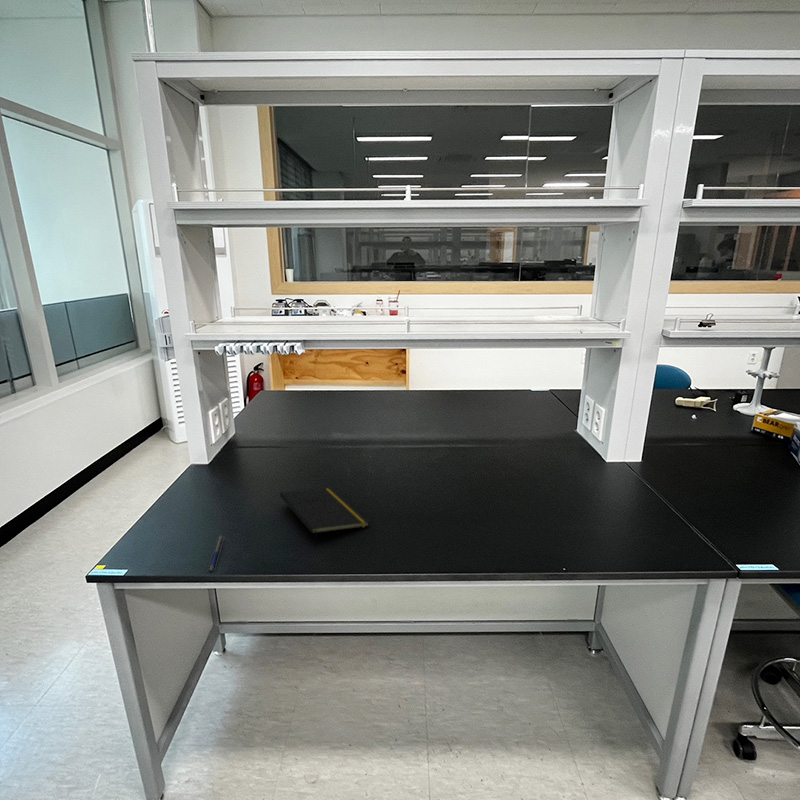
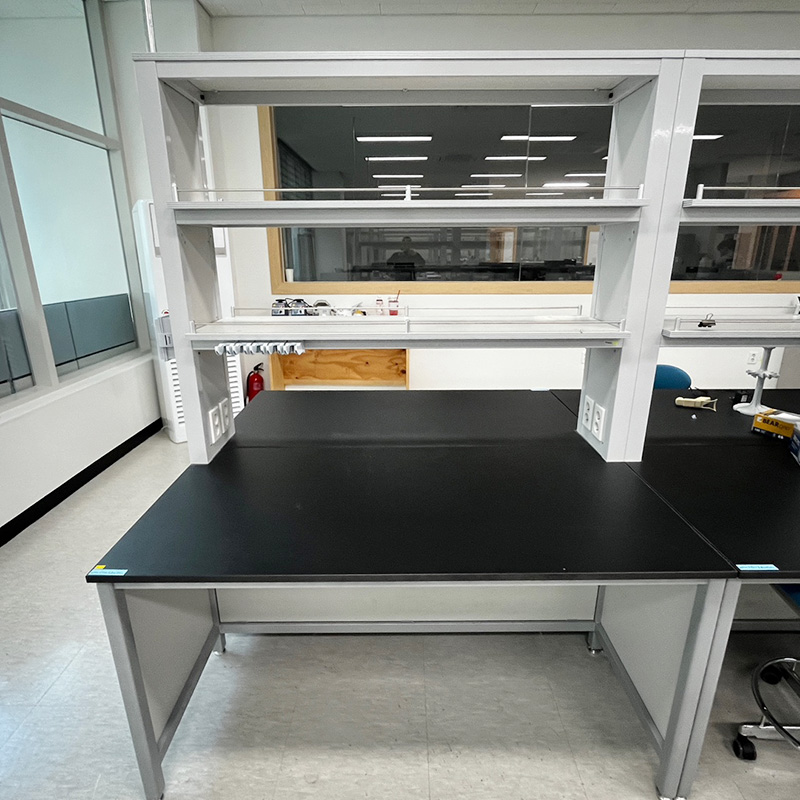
- pen (216, 552)
- notepad (323, 508)
